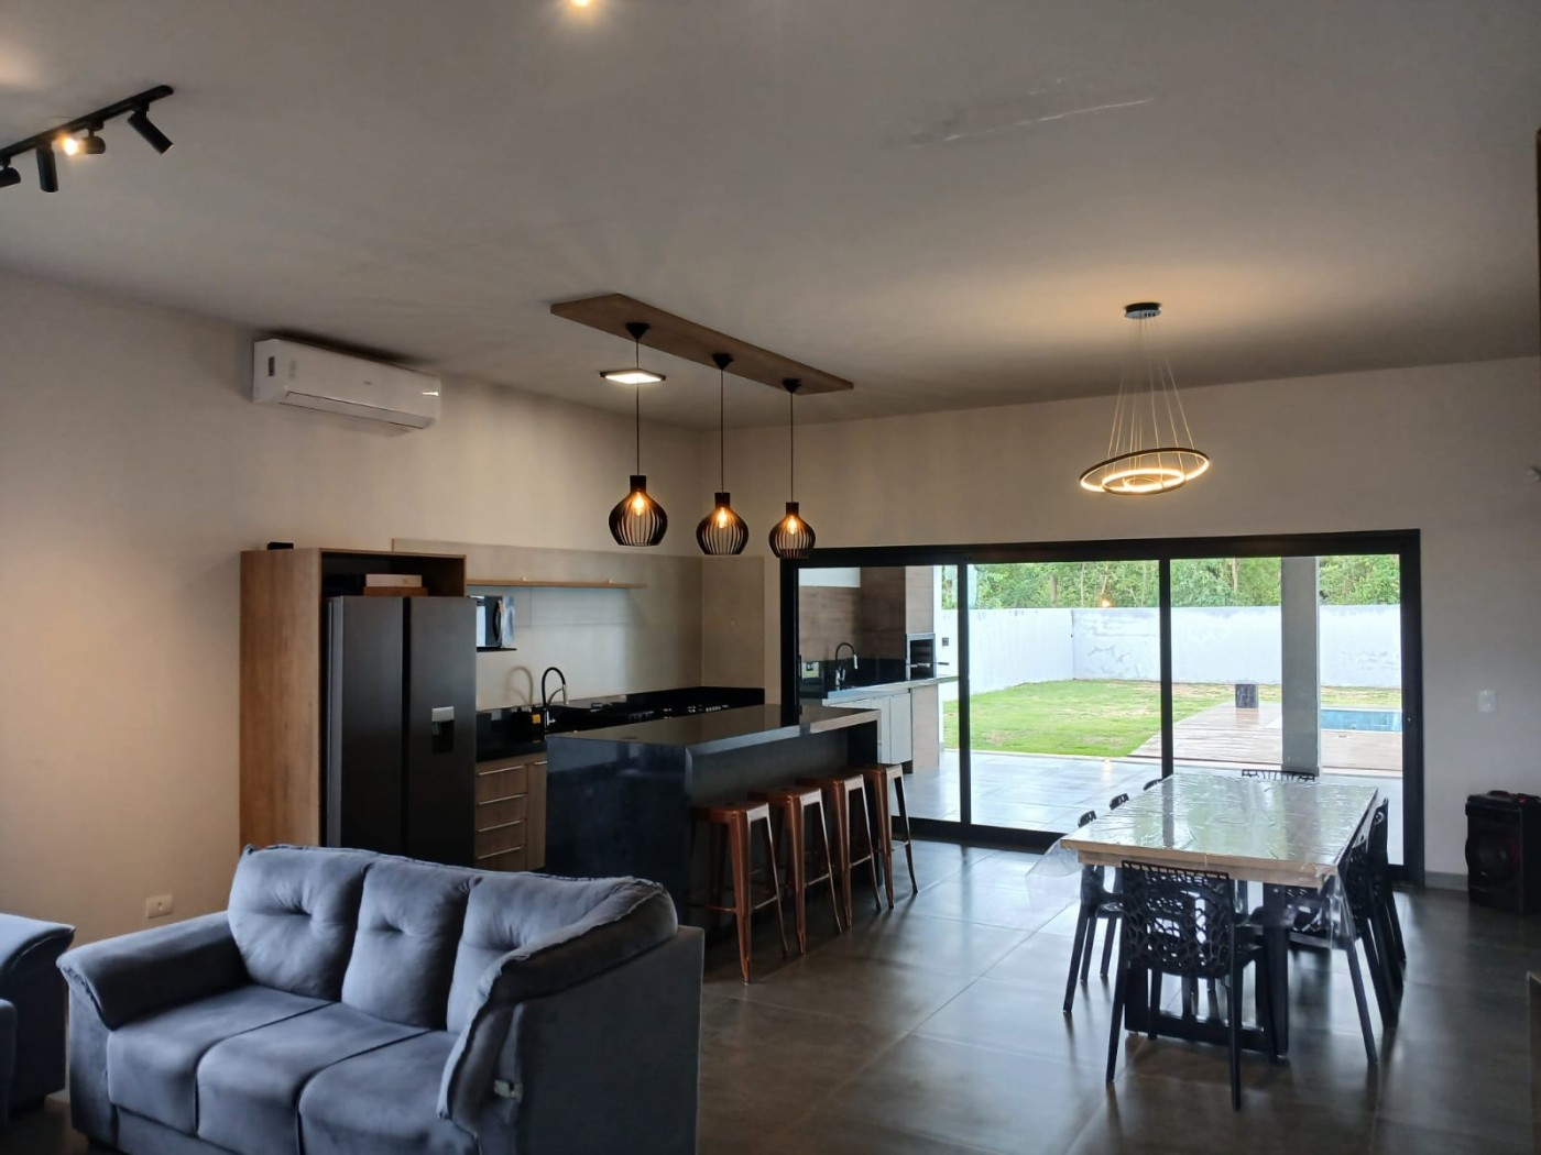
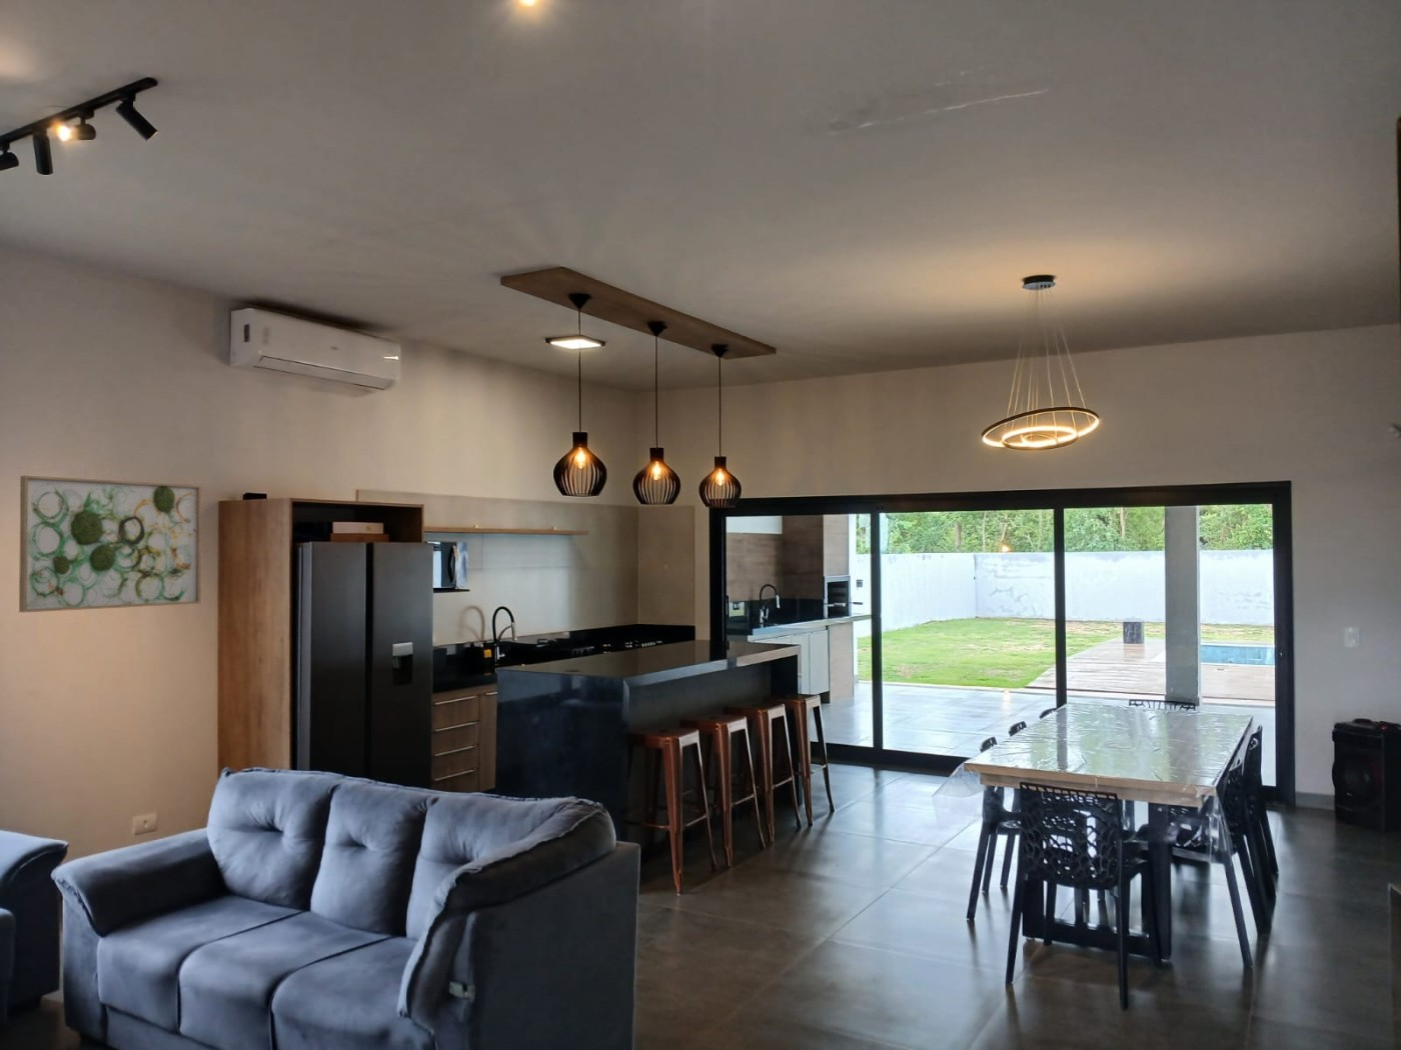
+ wall art (118, 544)
